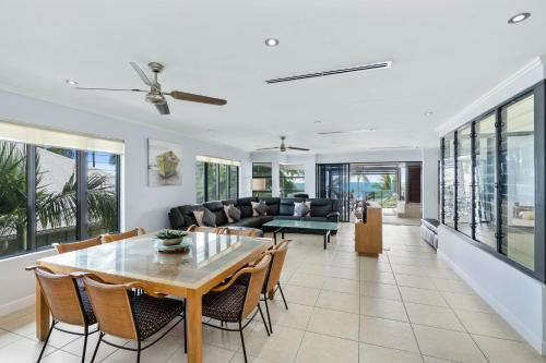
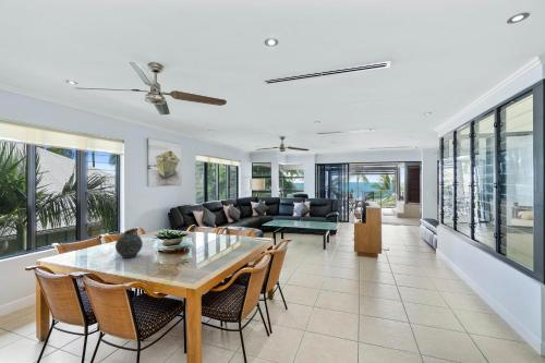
+ snuff bottle (129, 242)
